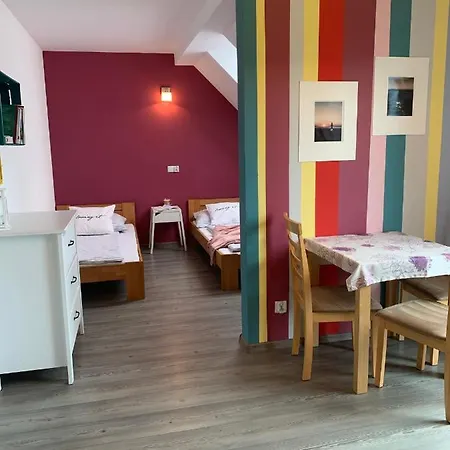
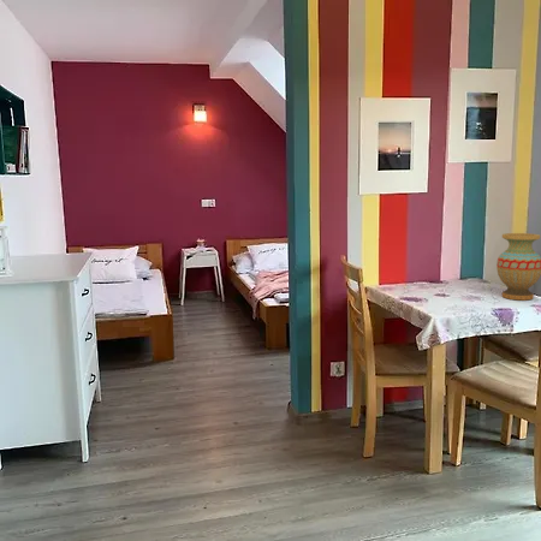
+ vase (518, 266)
